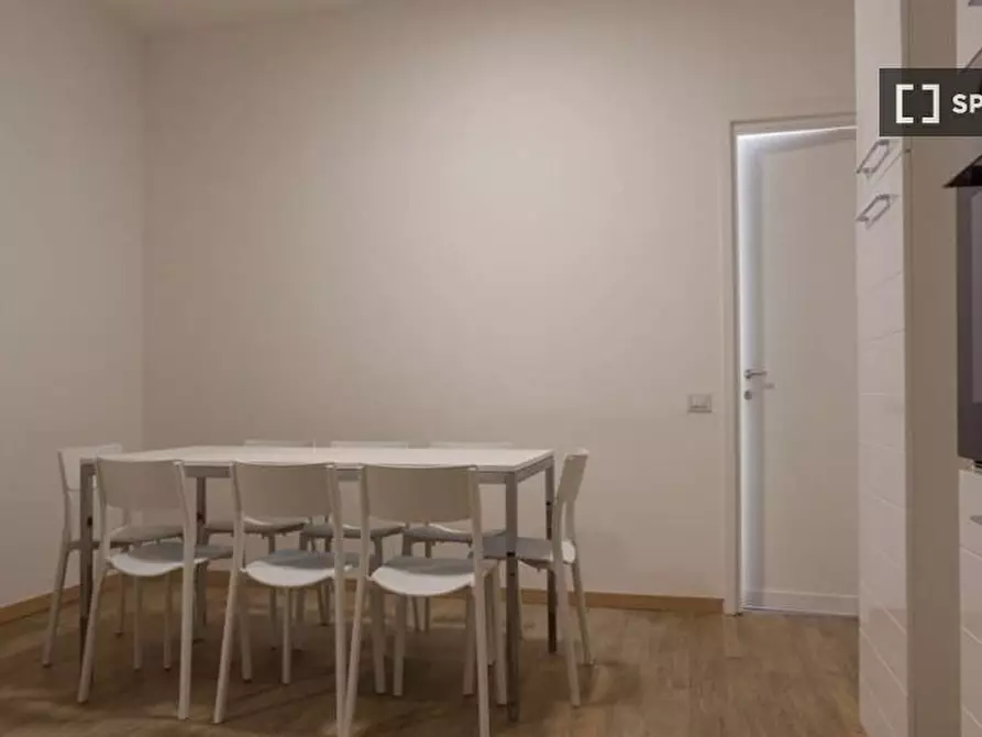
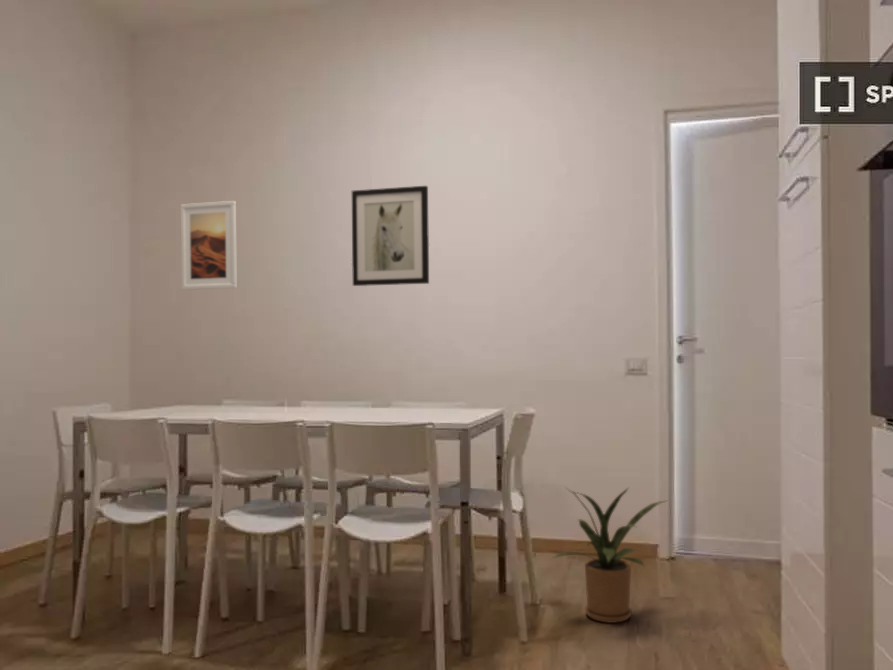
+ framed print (208, 245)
+ house plant (610, 552)
+ wall art (389, 236)
